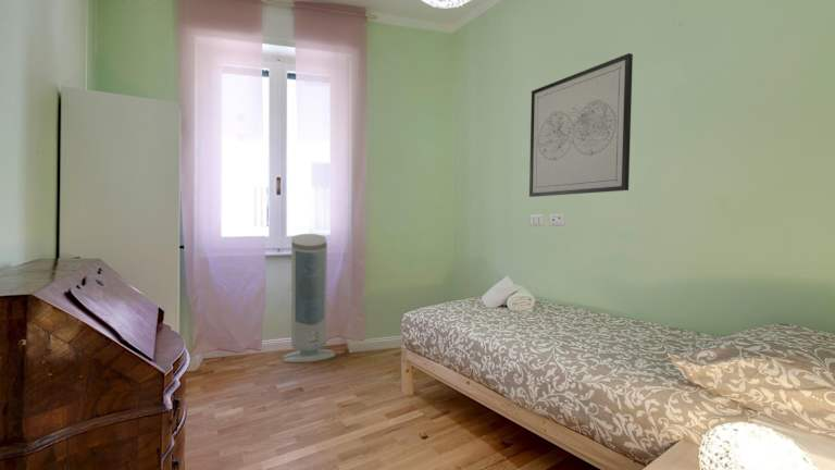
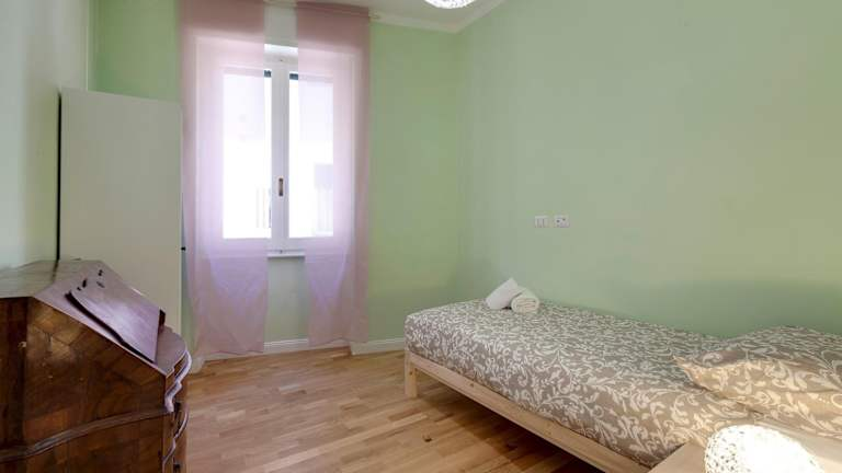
- air purifier (309, 295)
- wall art (574, 134)
